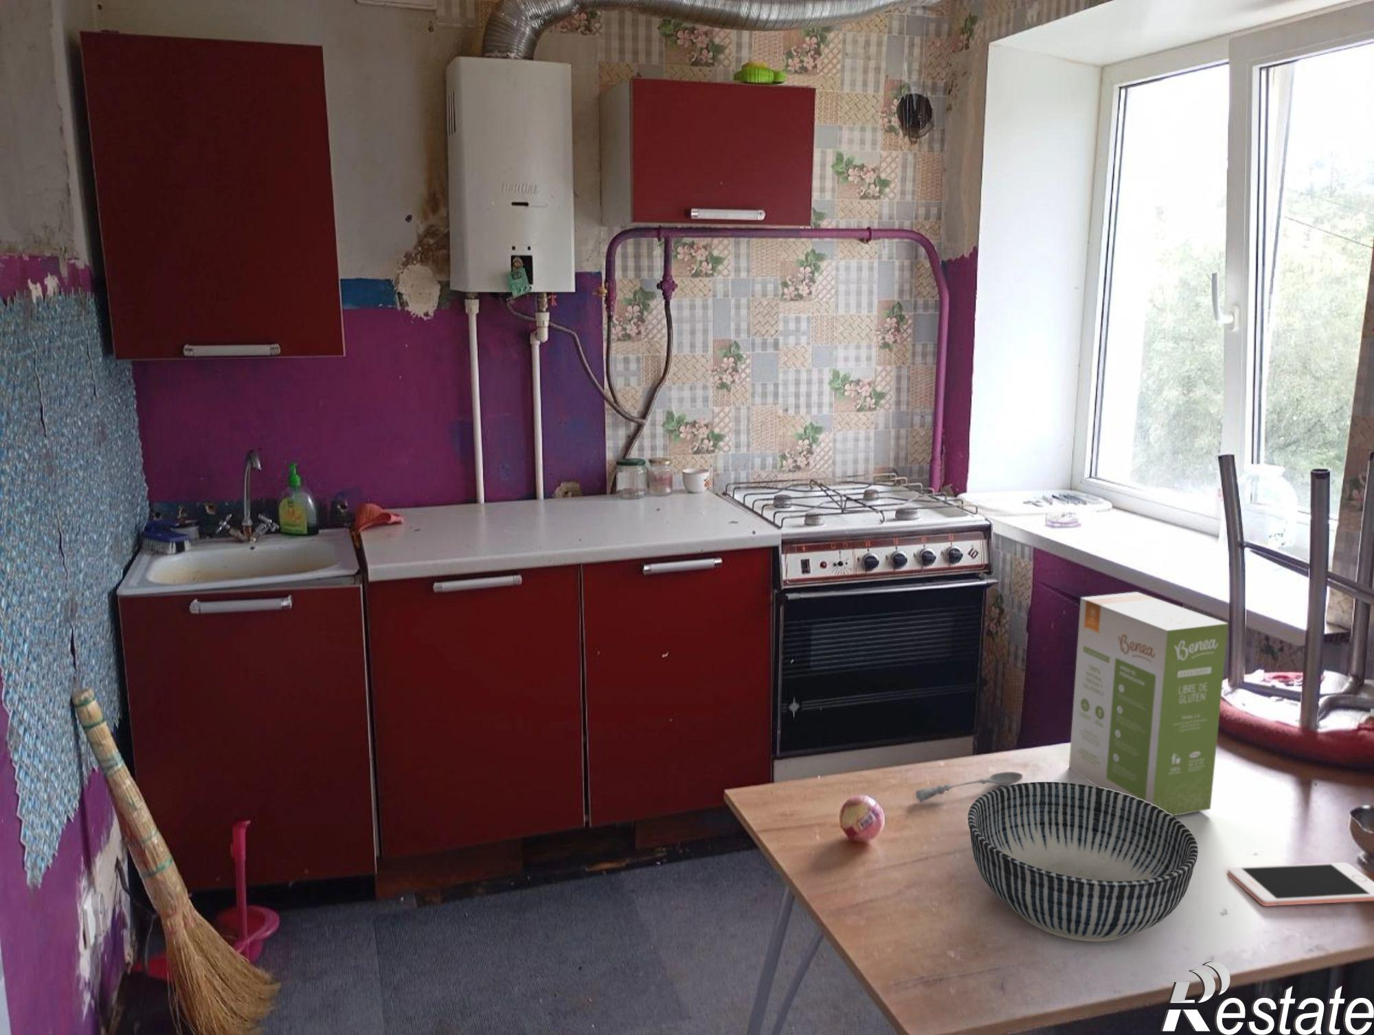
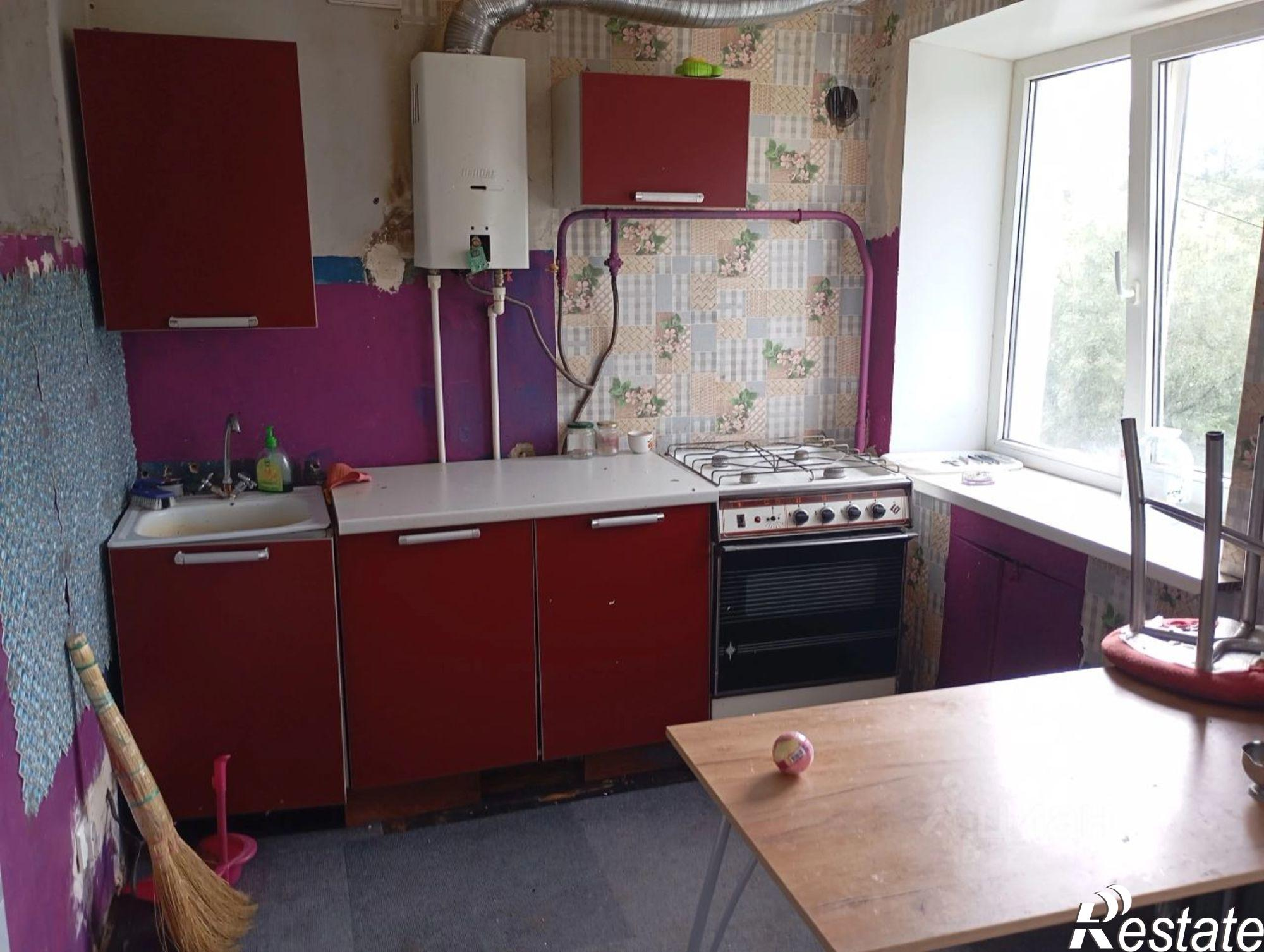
- cell phone (1307, 884)
- soupspoon (971, 784)
- bowl (1076, 868)
- food box (1144, 700)
